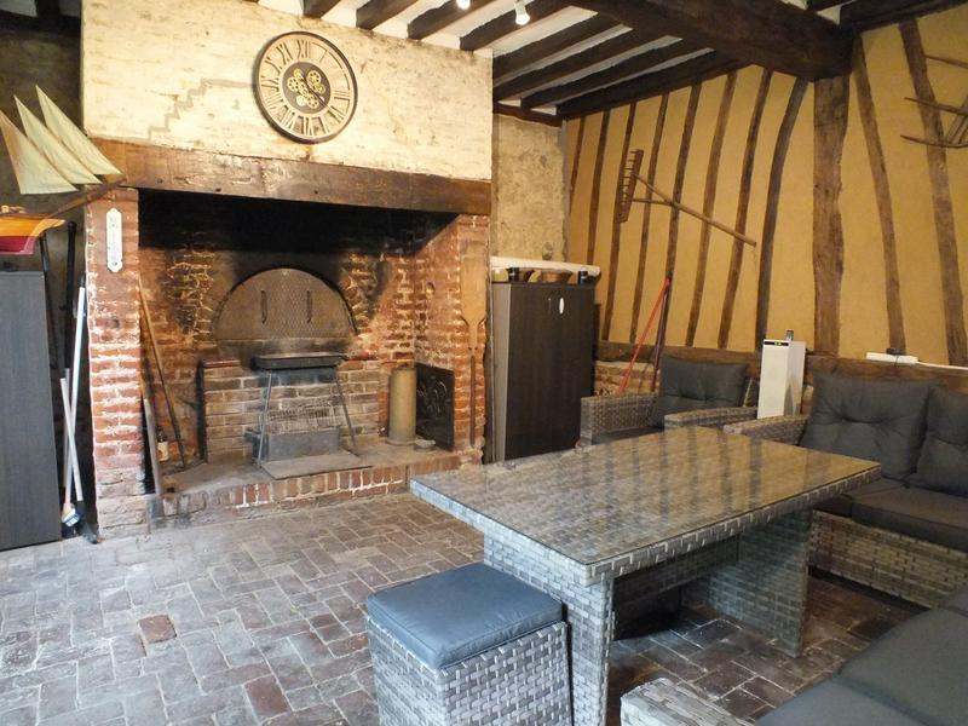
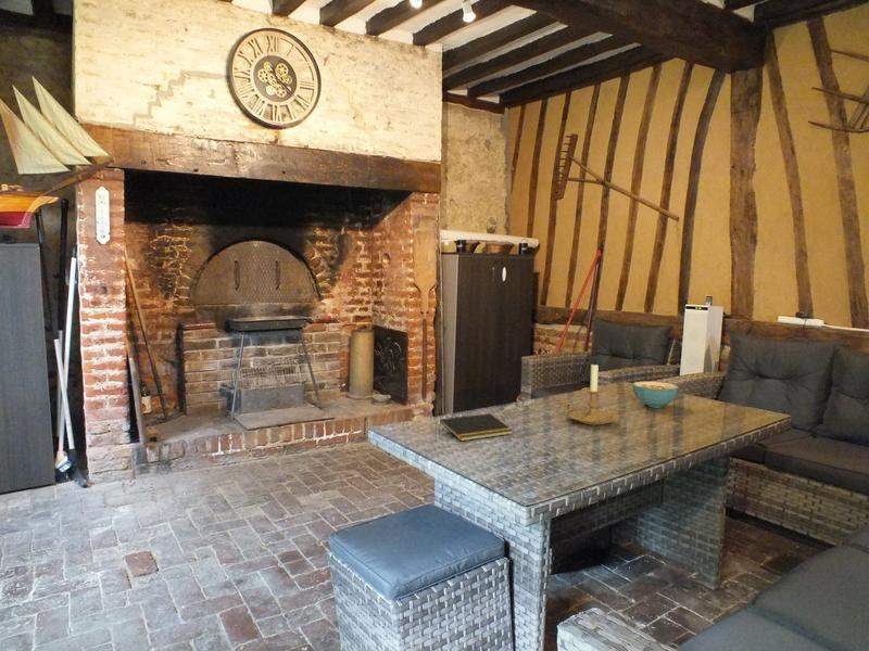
+ cereal bowl (654, 395)
+ candle holder (593, 392)
+ notepad (476, 426)
